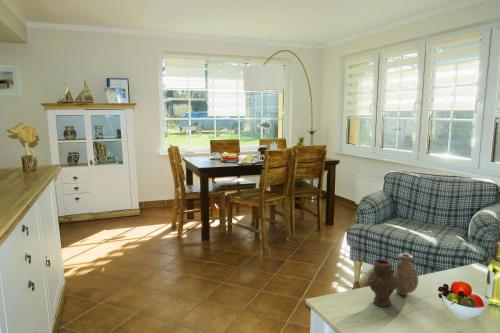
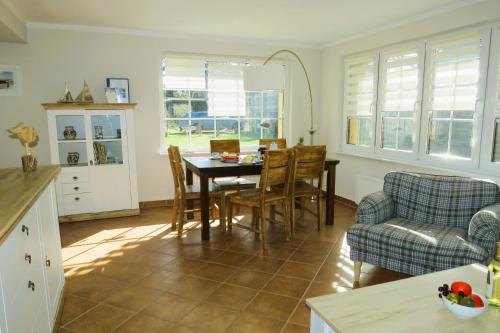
- vase (393, 278)
